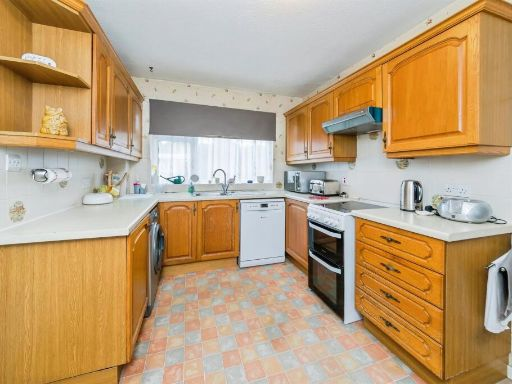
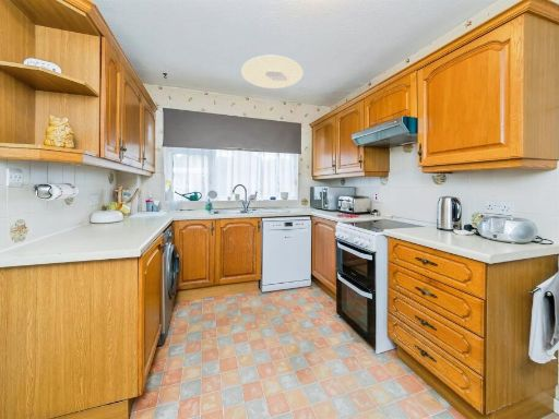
+ ceiling light (272, 71)
